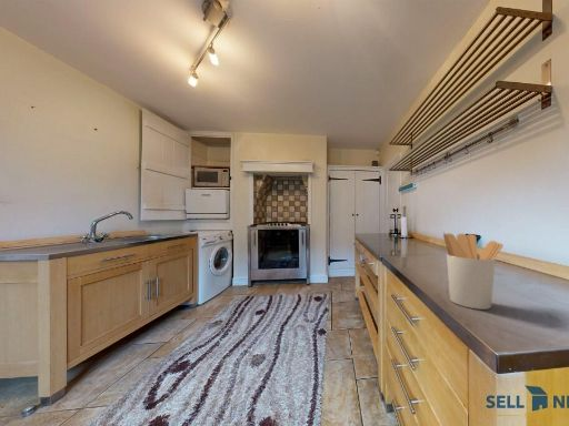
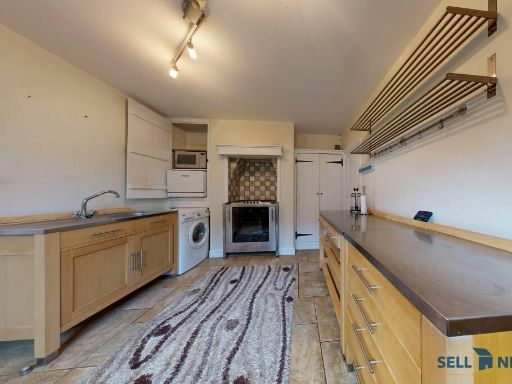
- utensil holder (466, 265)
